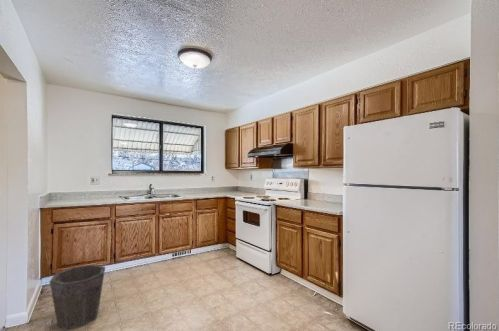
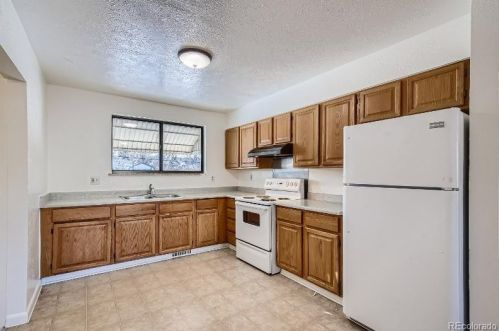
- waste bin (79, 296)
